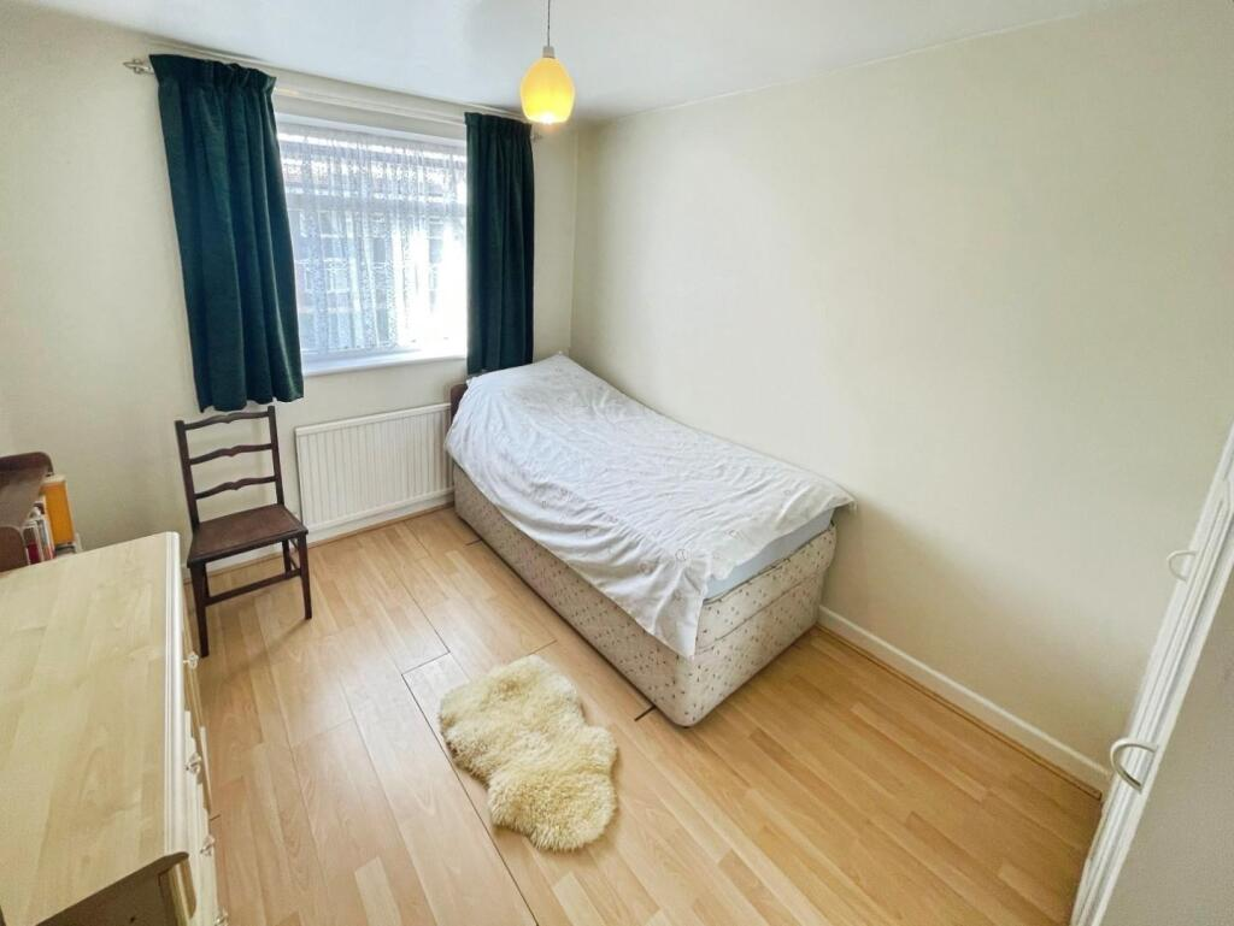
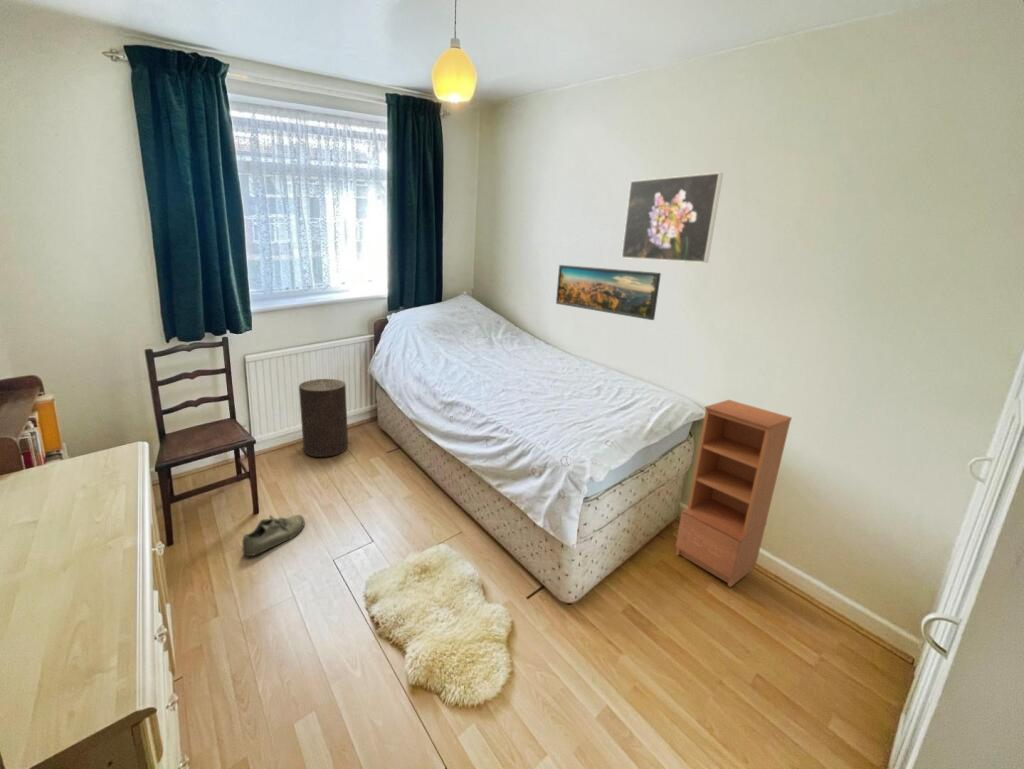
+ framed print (602, 290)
+ stool (324, 416)
+ shoe (274, 529)
+ bookcase (728, 490)
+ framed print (667, 219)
